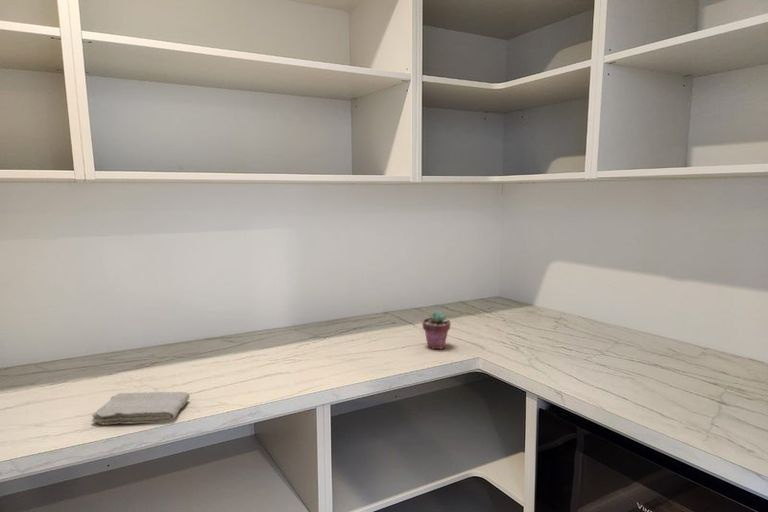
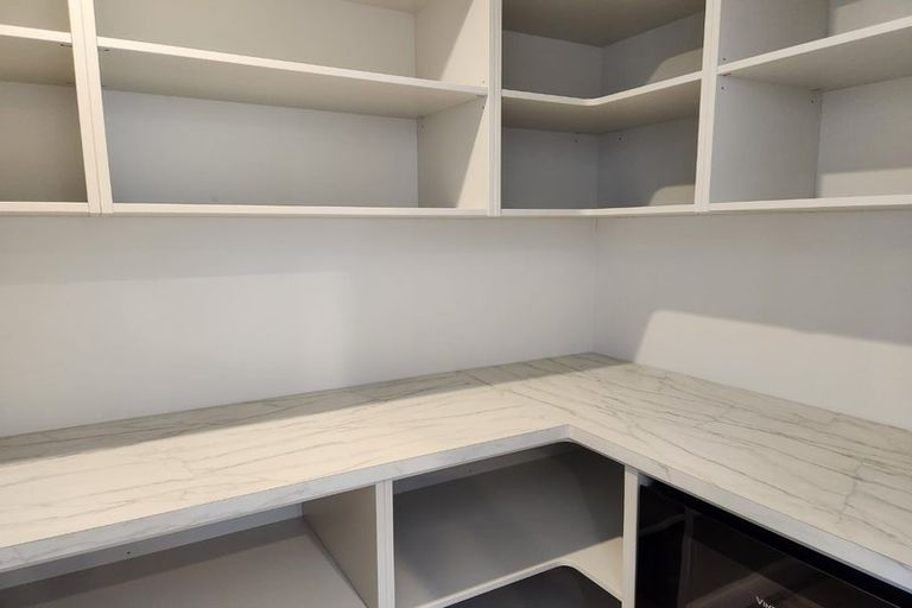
- washcloth (142, 406)
- potted succulent (436, 328)
